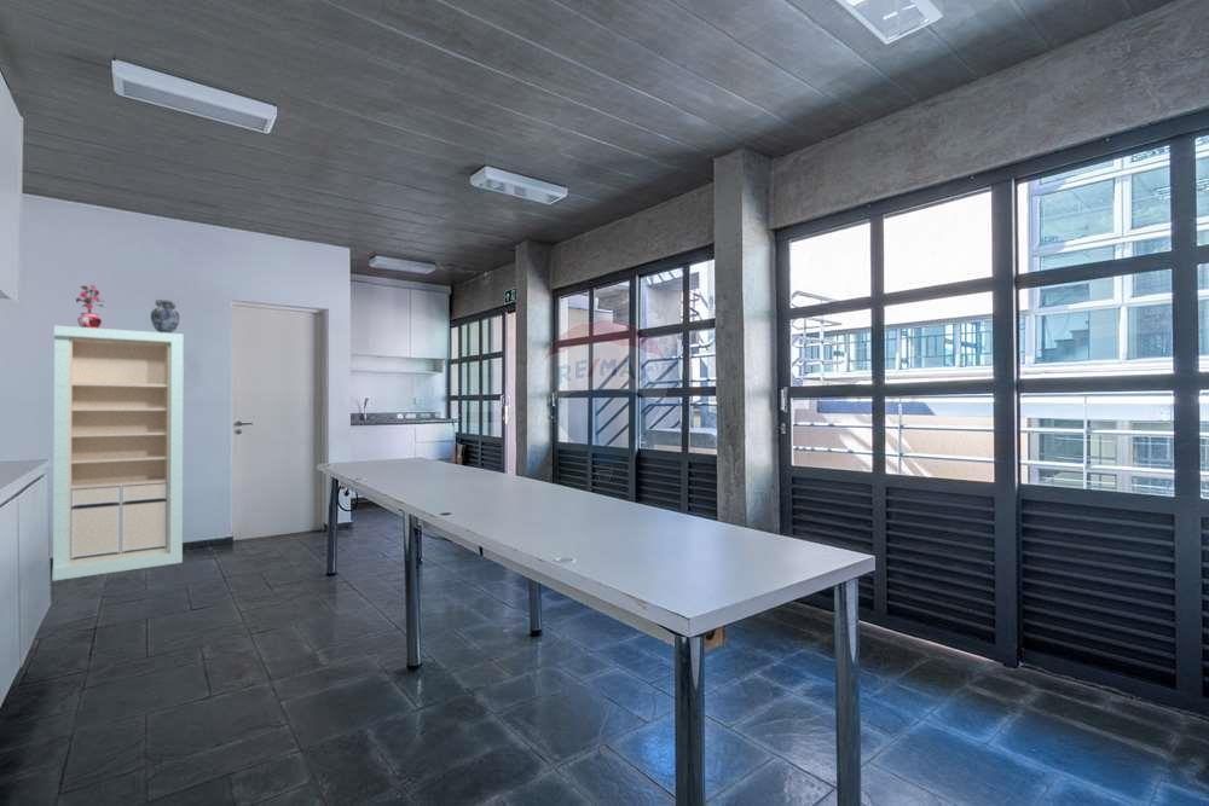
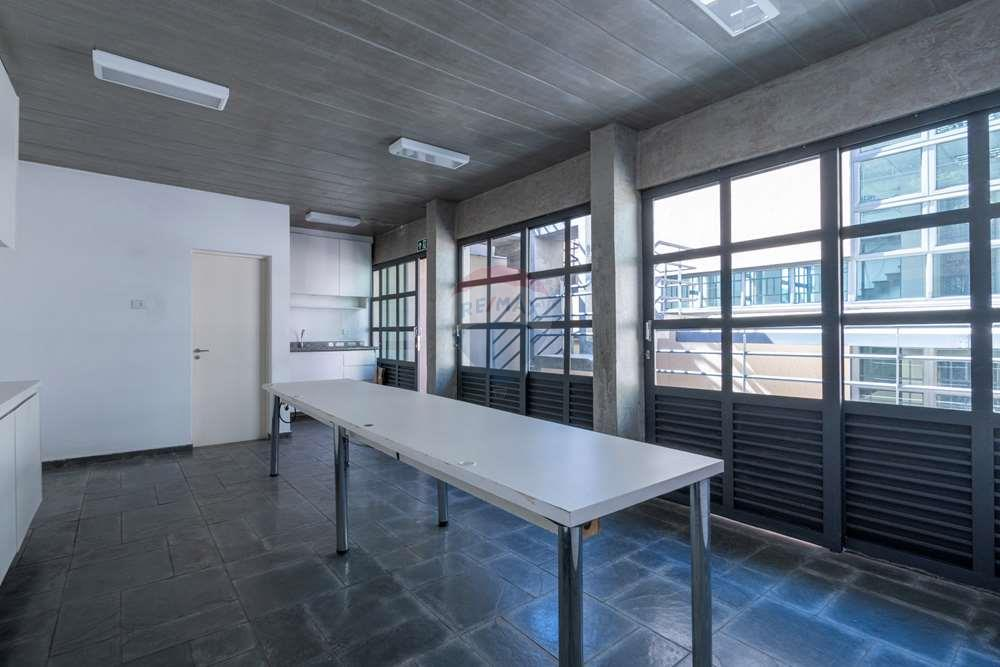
- decorative vase (164, 317)
- storage cabinet (120, 448)
- potted plant (91, 307)
